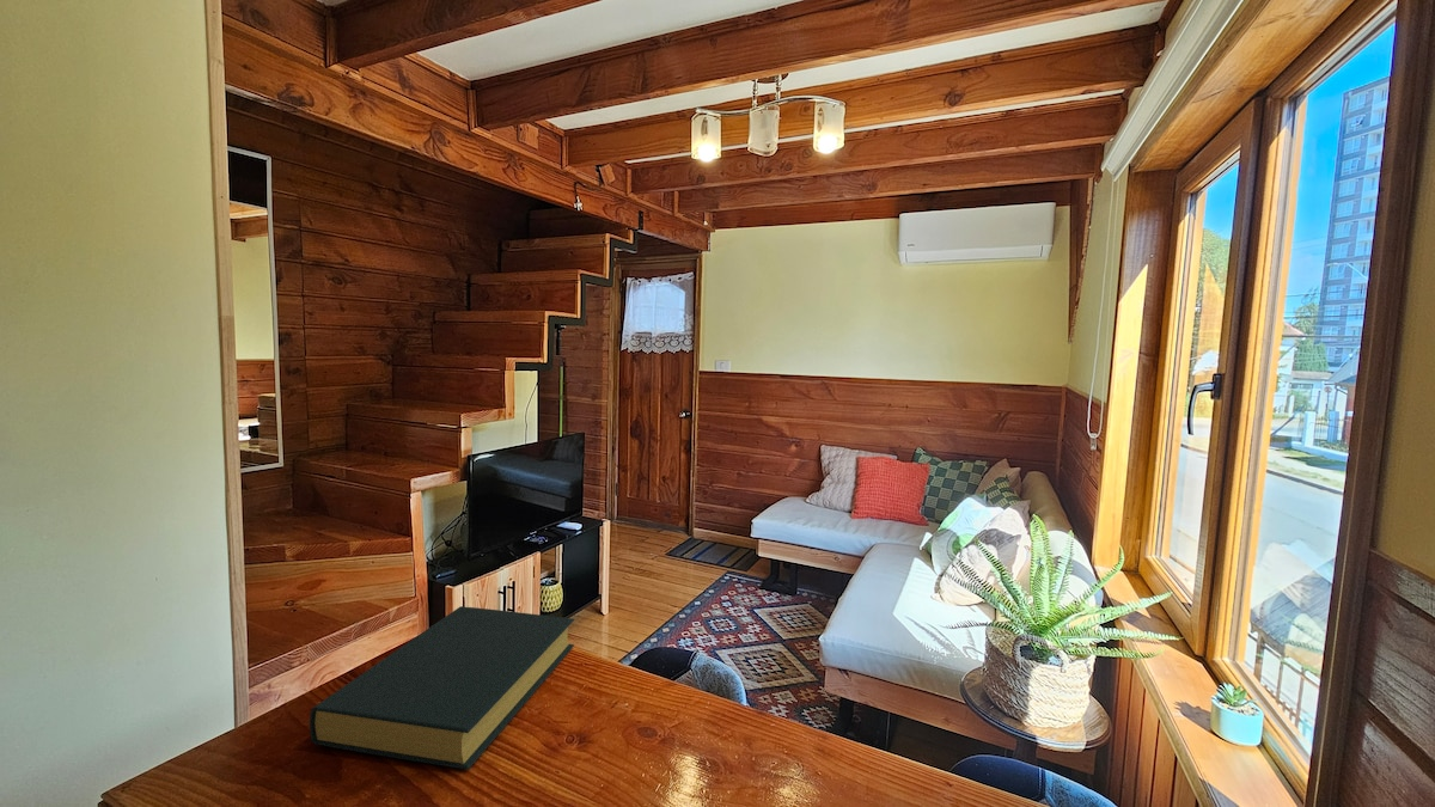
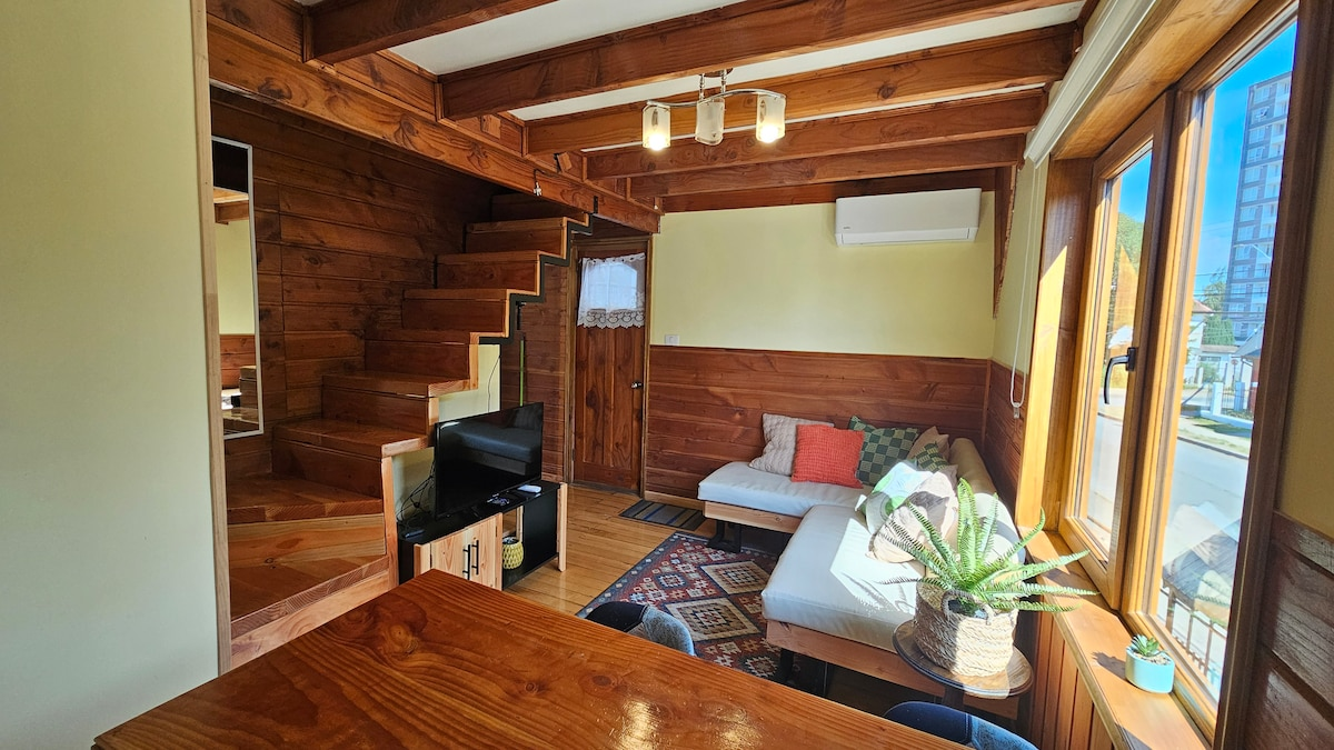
- hardback book (462, 671)
